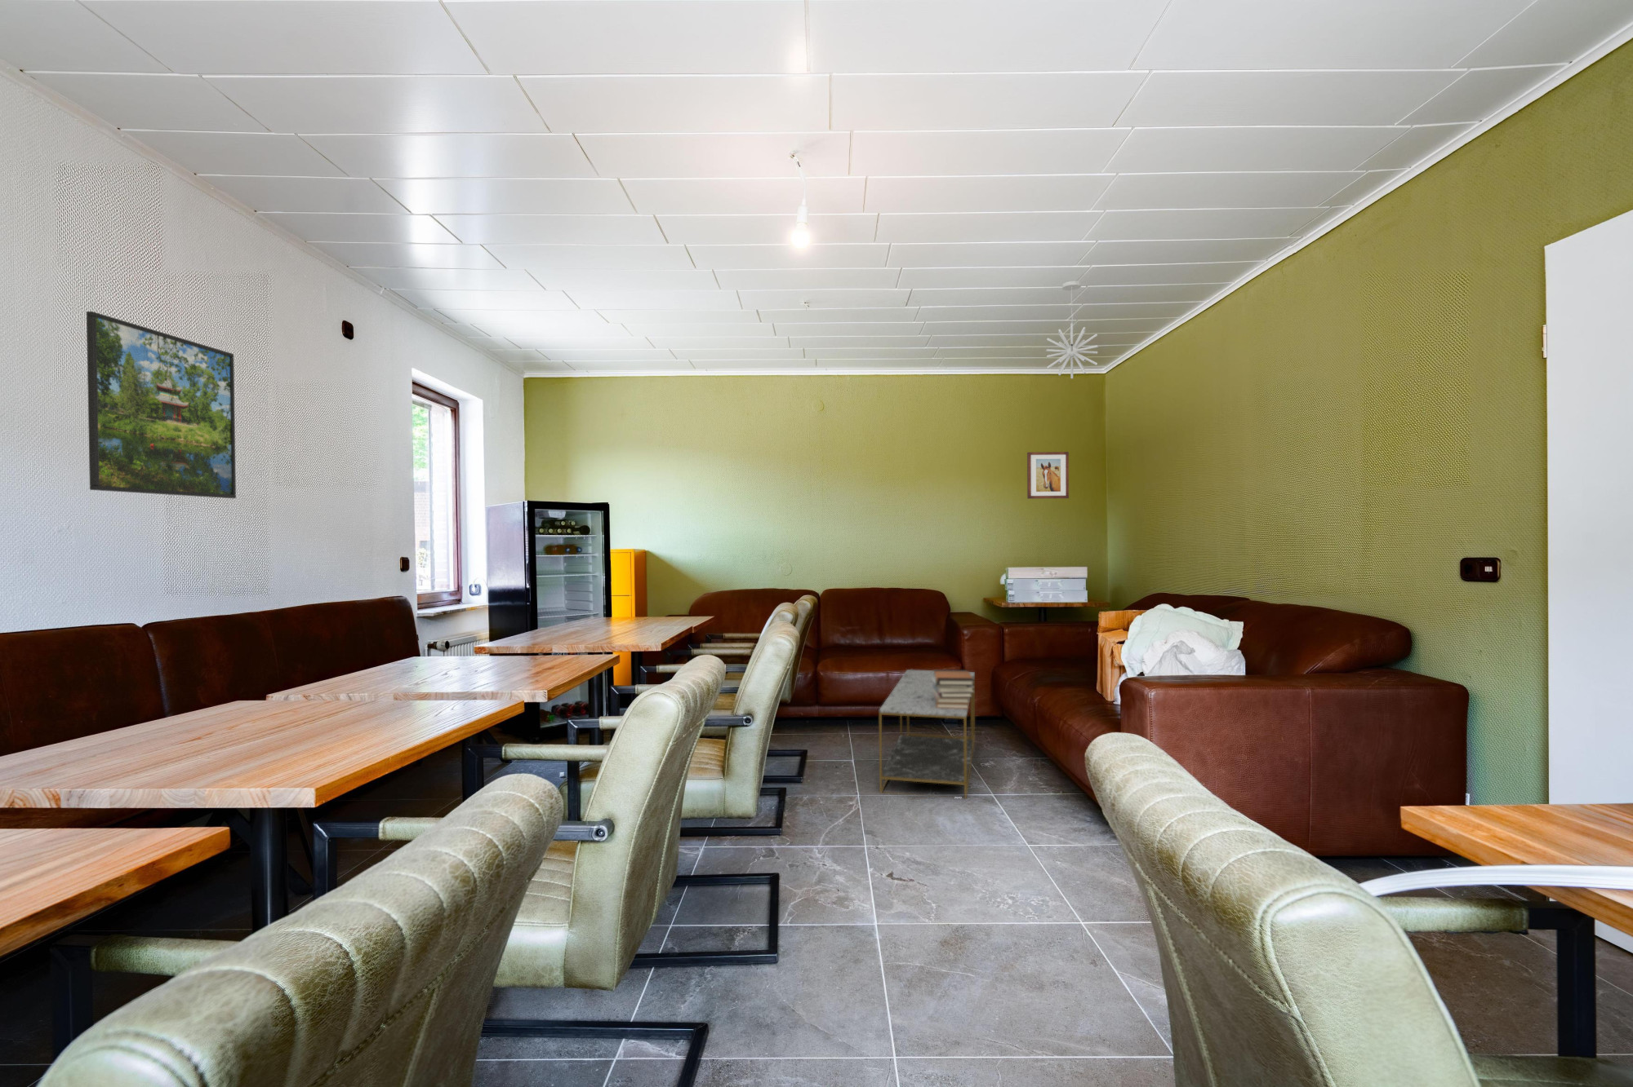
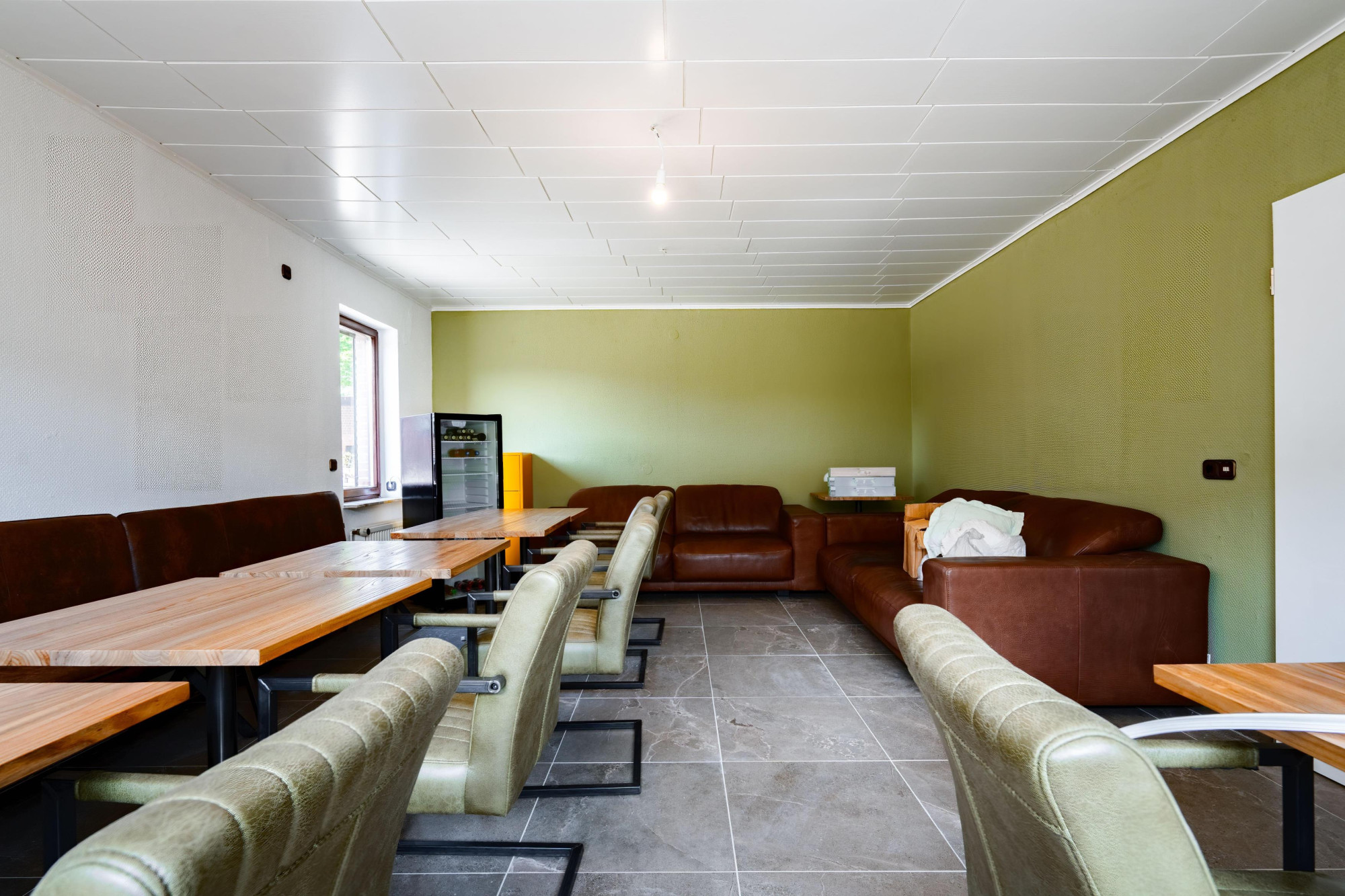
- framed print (169, 414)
- pendant light (1071, 330)
- book stack (952, 688)
- coffee table (932, 735)
- wall art (1048, 474)
